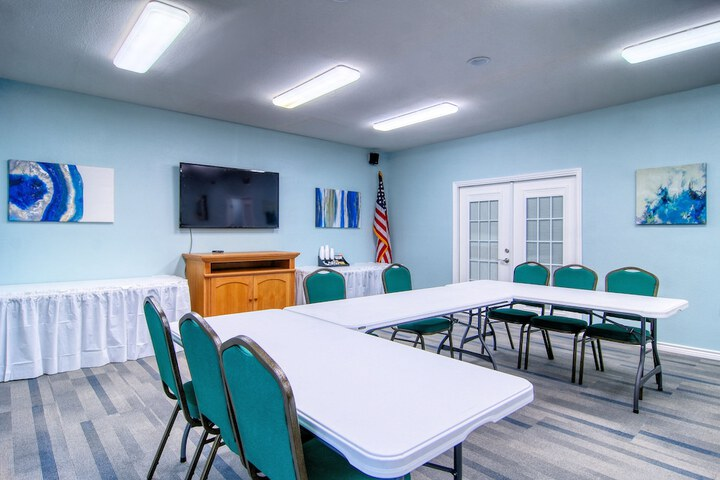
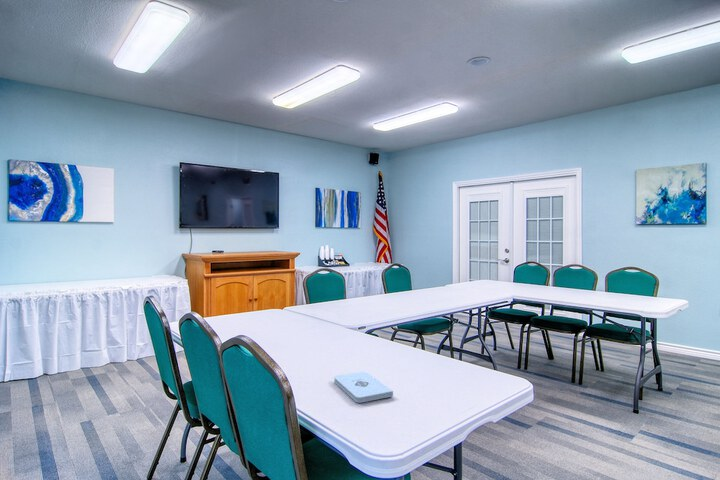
+ notepad (361, 385)
